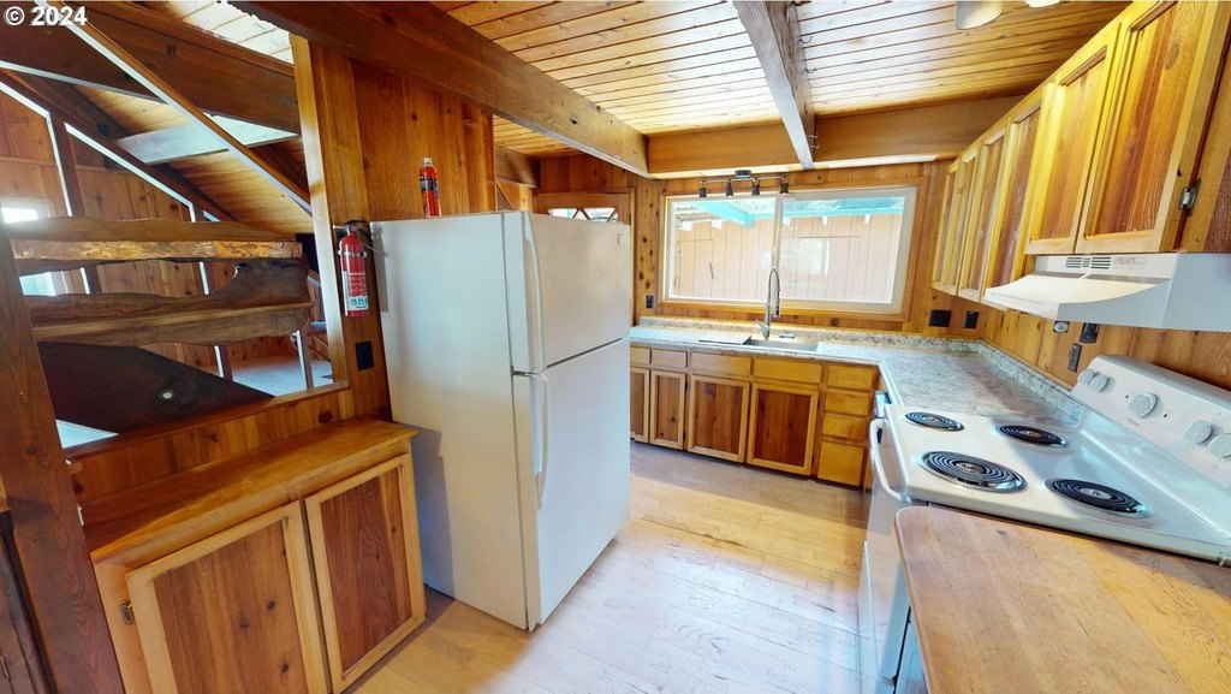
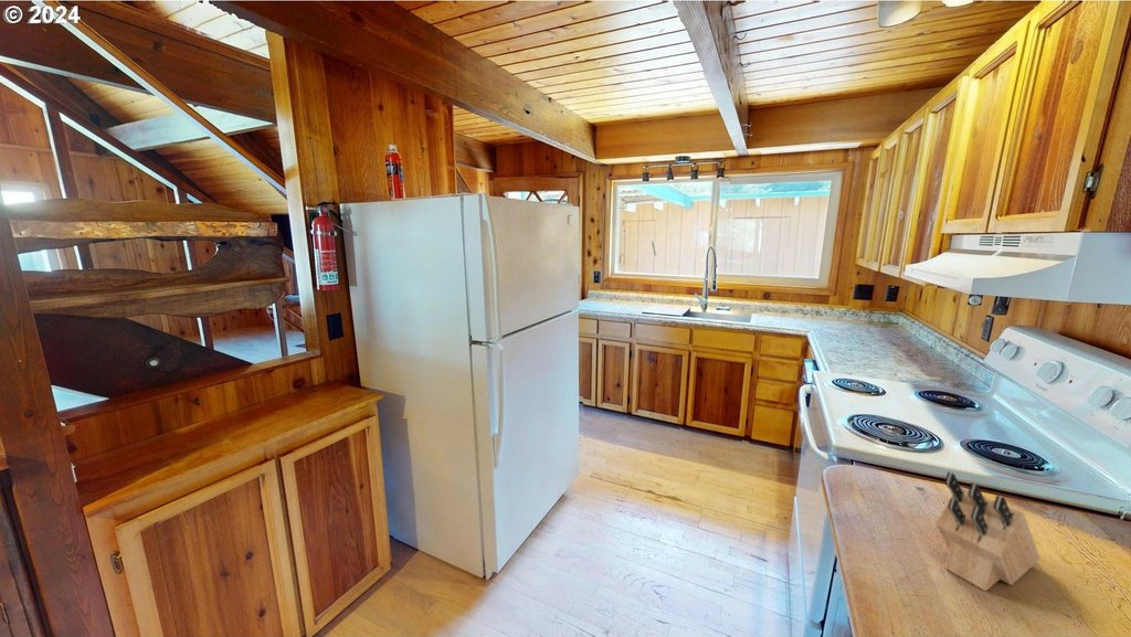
+ knife block (990, 519)
